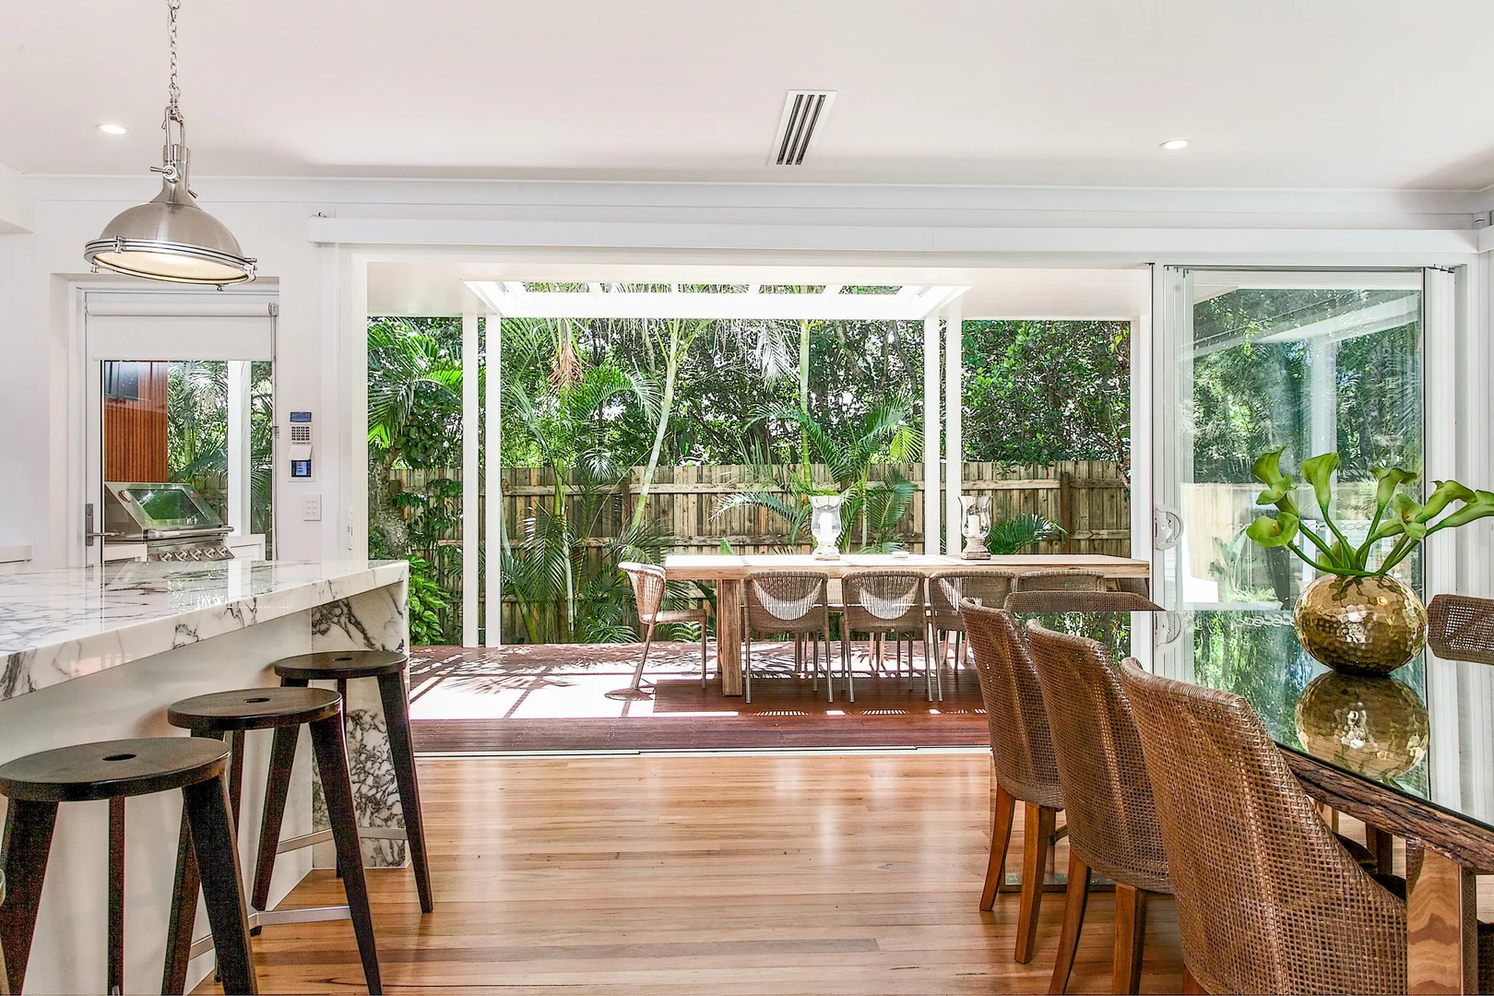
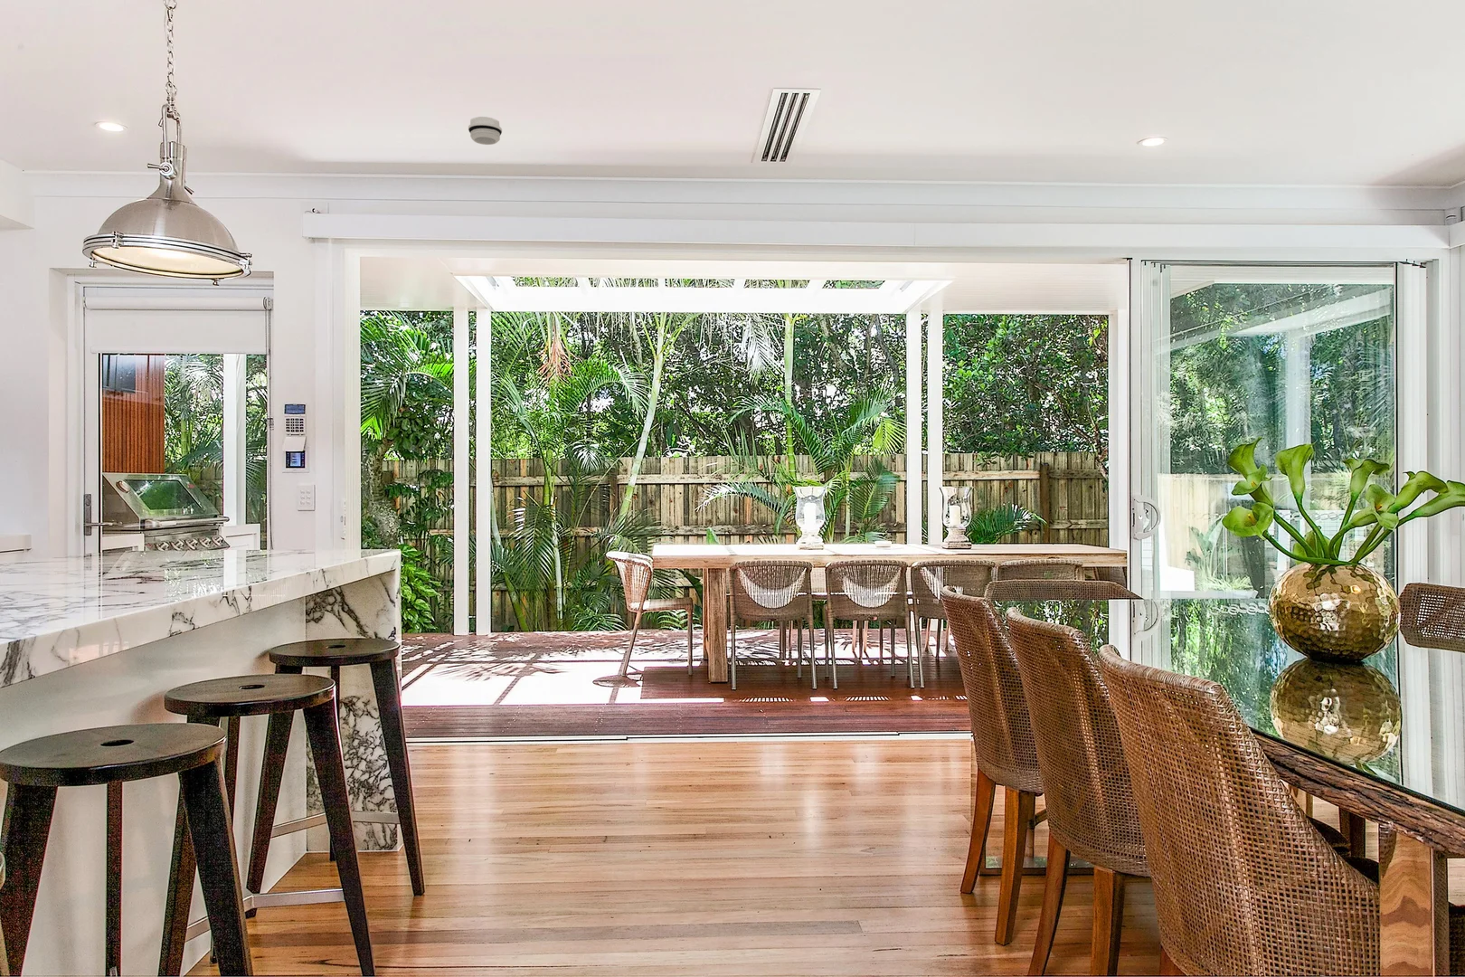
+ smoke detector (485, 131)
